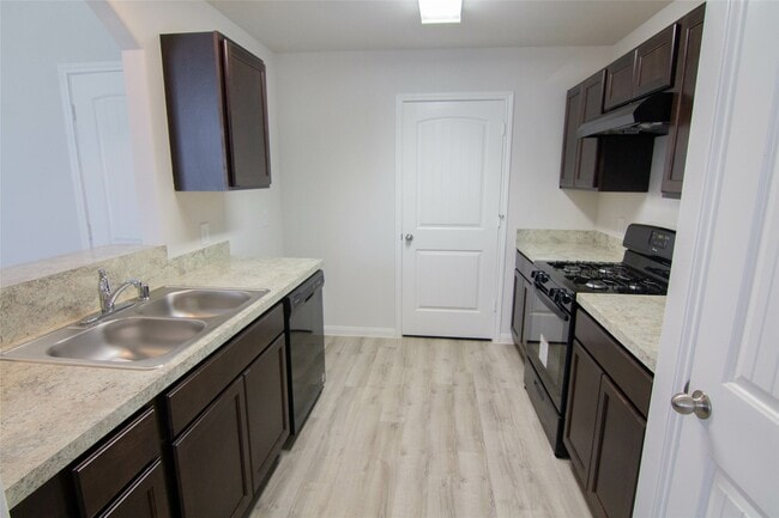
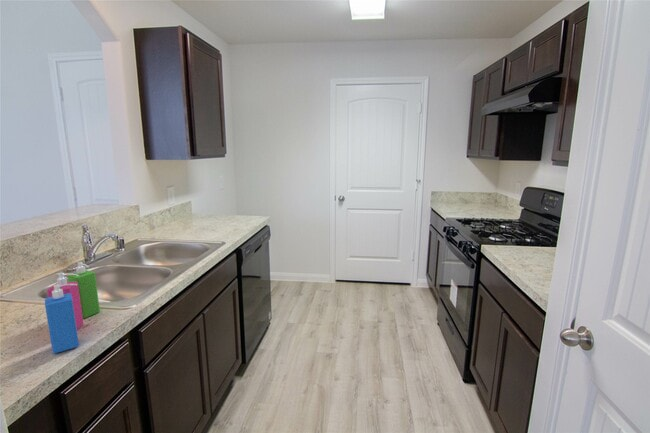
+ soap dispenser (73, 301)
